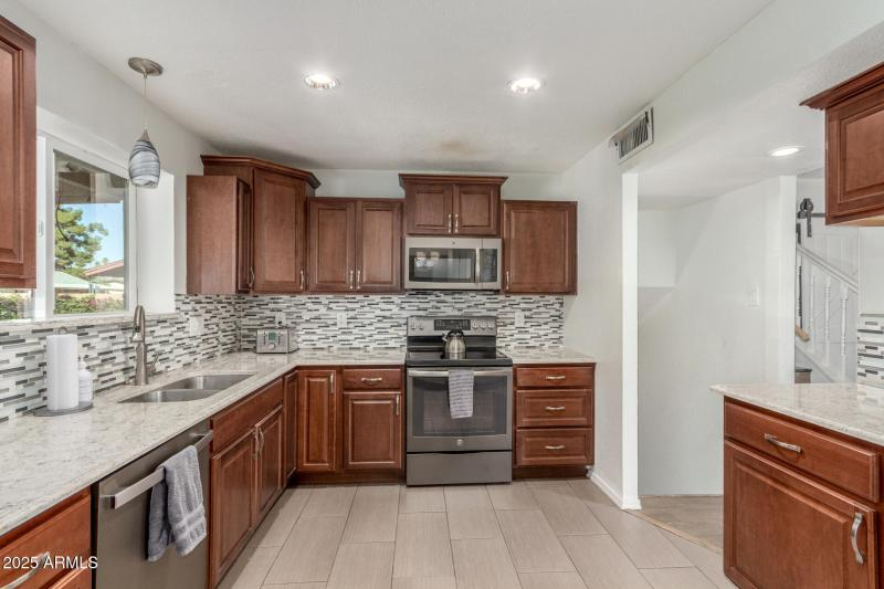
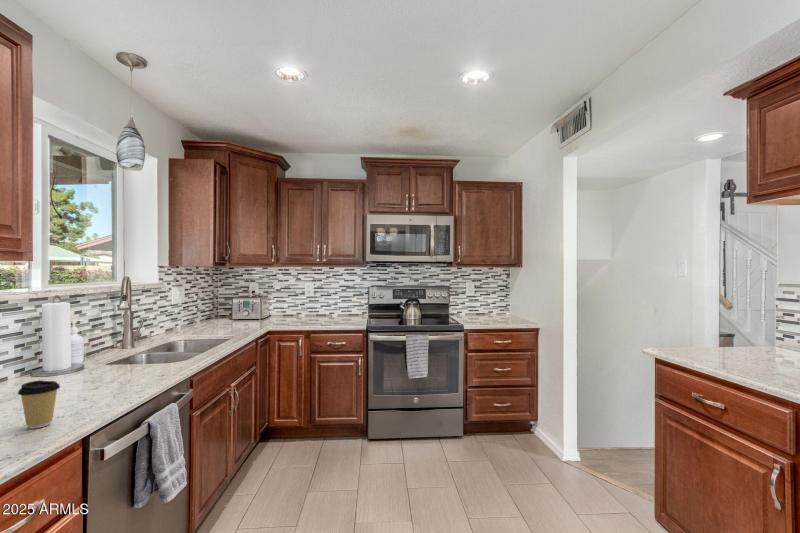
+ coffee cup (39, 403)
